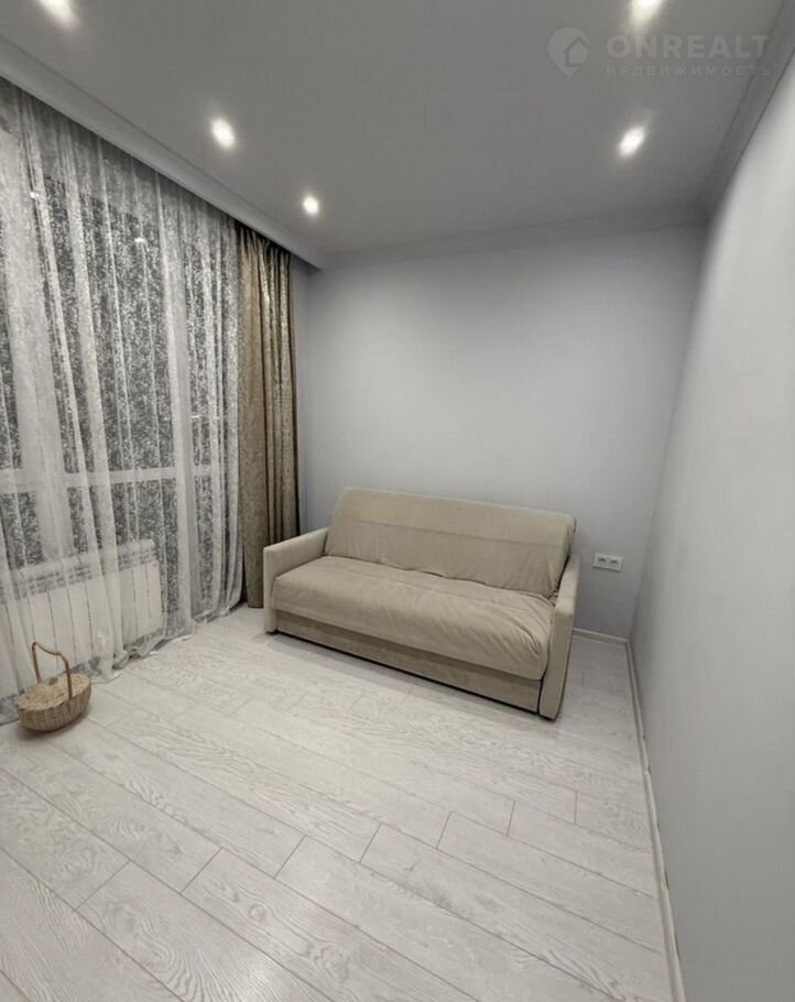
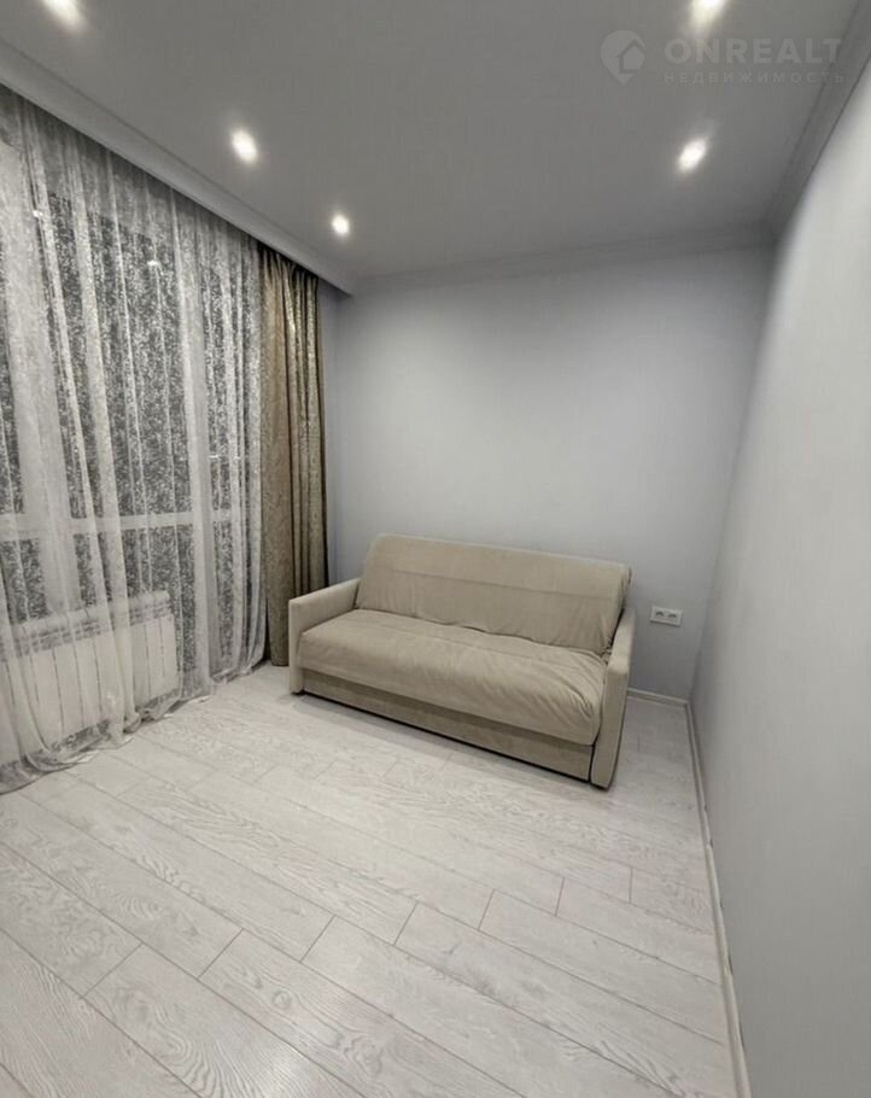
- basket (53, 683)
